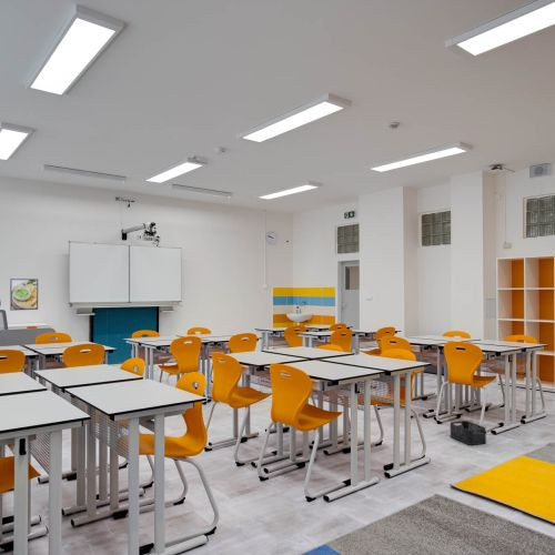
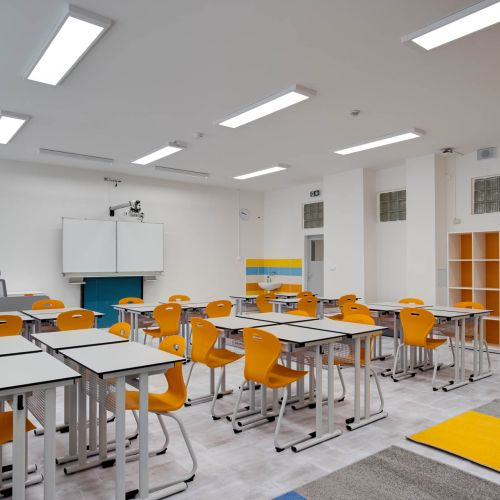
- storage bin (467, 432)
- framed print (23, 294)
